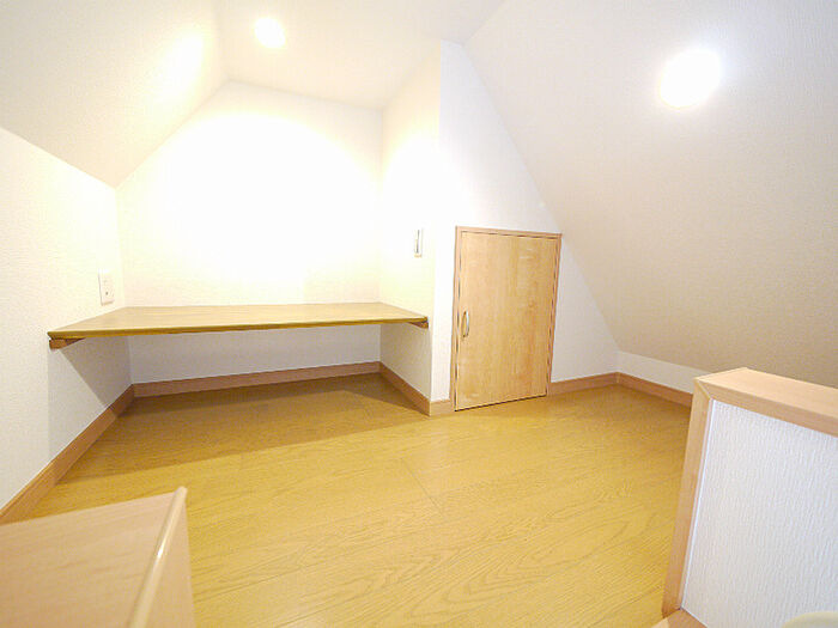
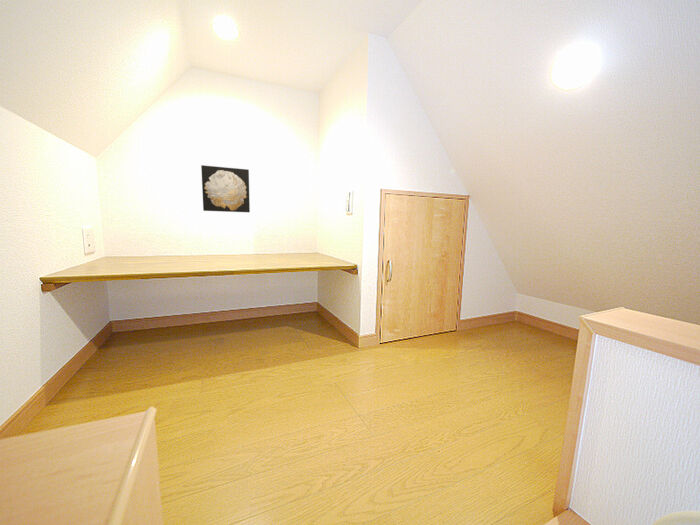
+ wall art (226, 189)
